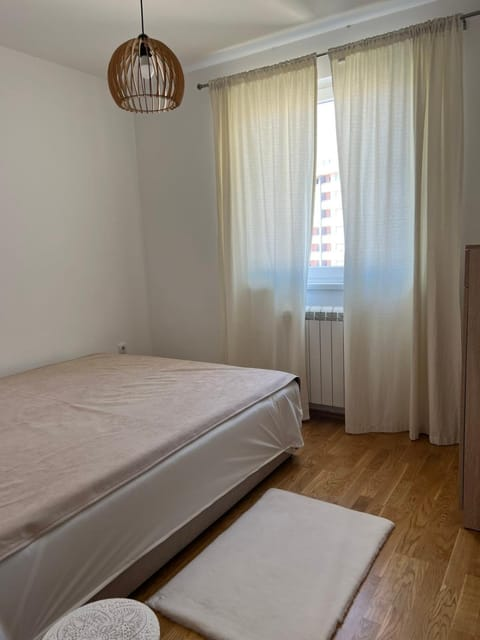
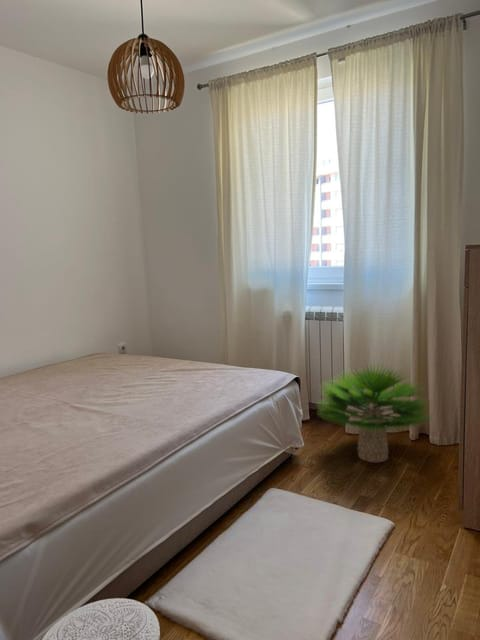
+ potted plant (372, 409)
